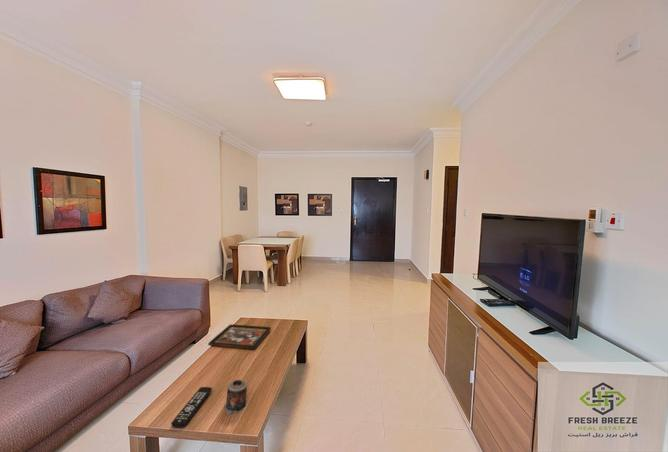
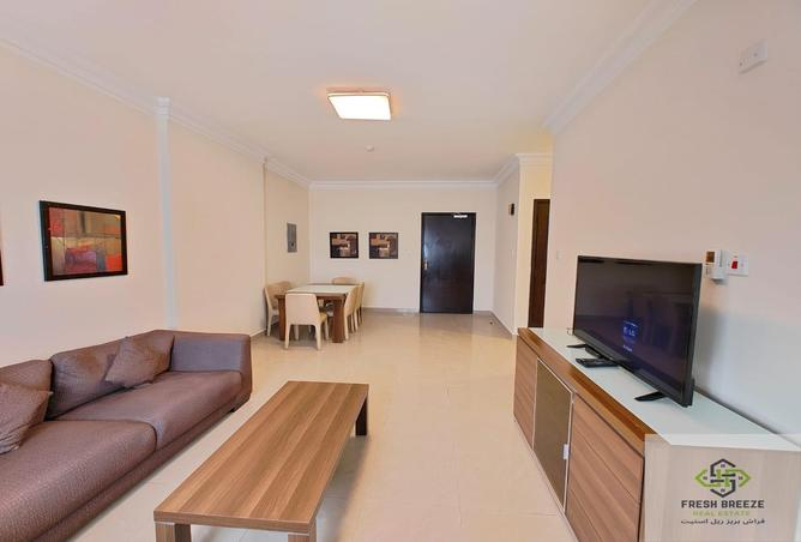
- decorative tray (241, 335)
- remote control (193, 405)
- candle (234, 395)
